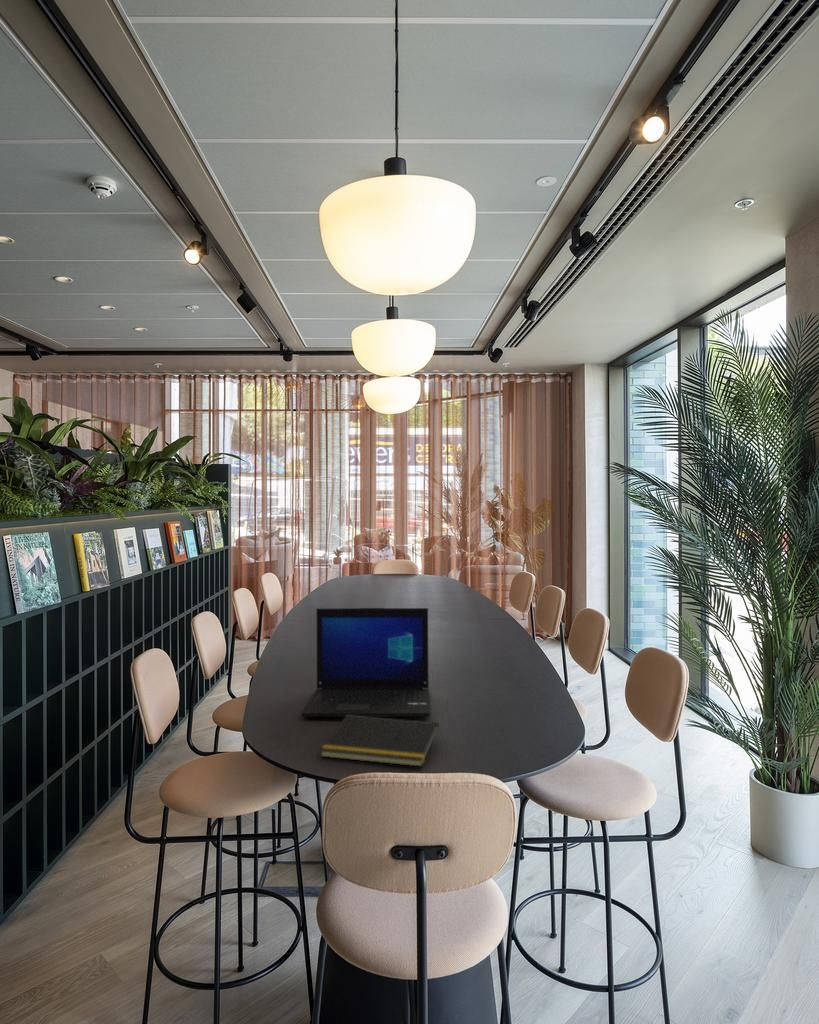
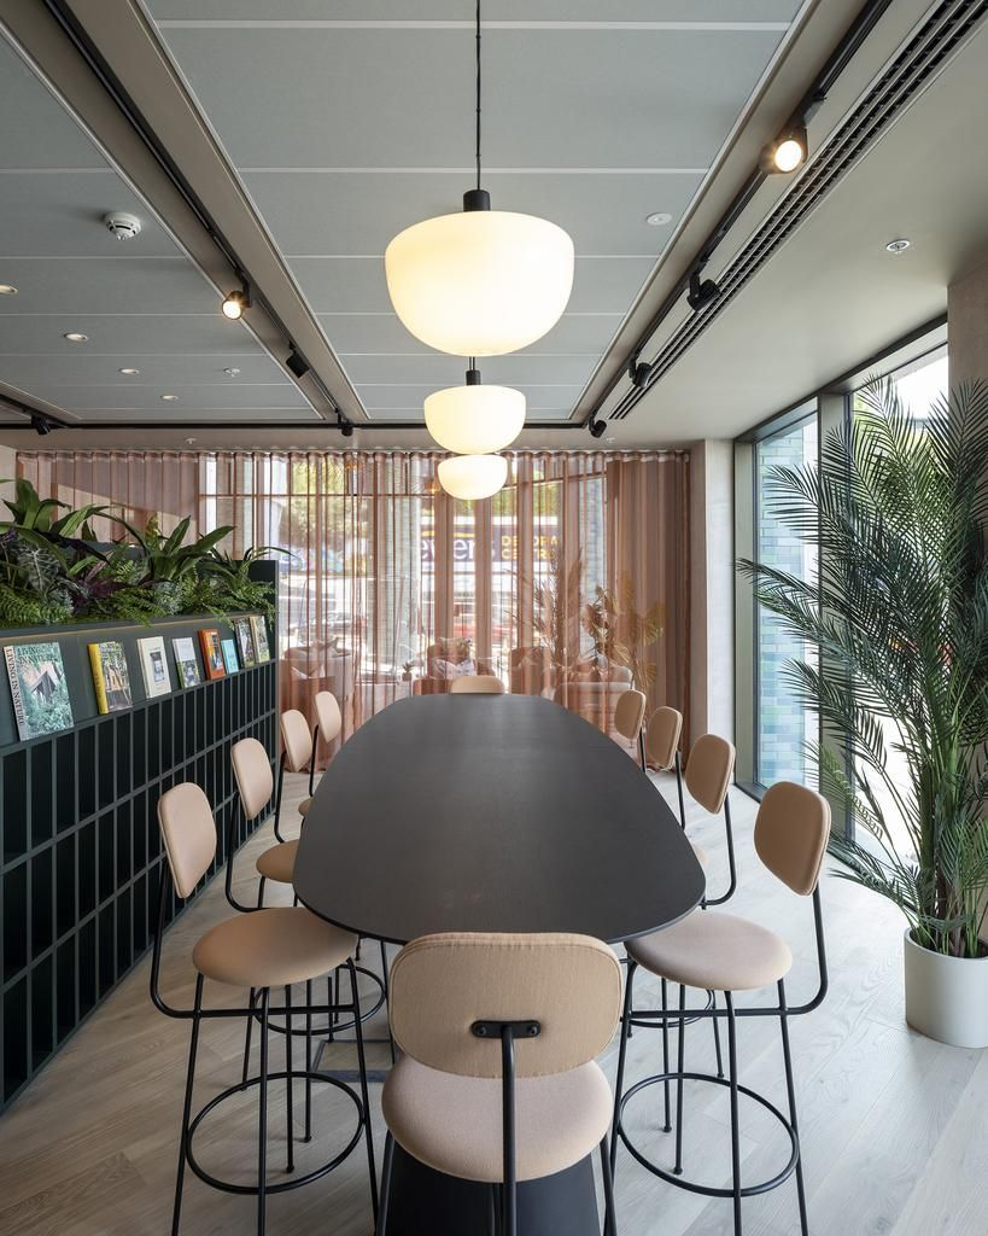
- laptop (369, 659)
- notepad (381, 738)
